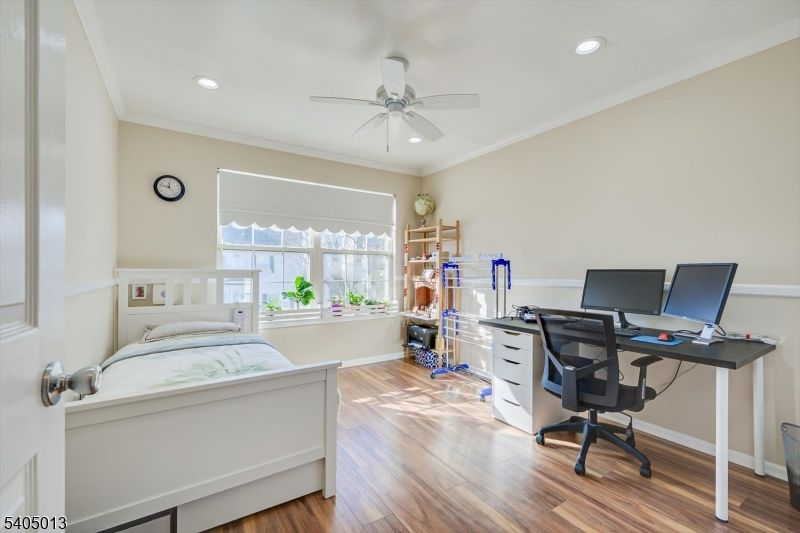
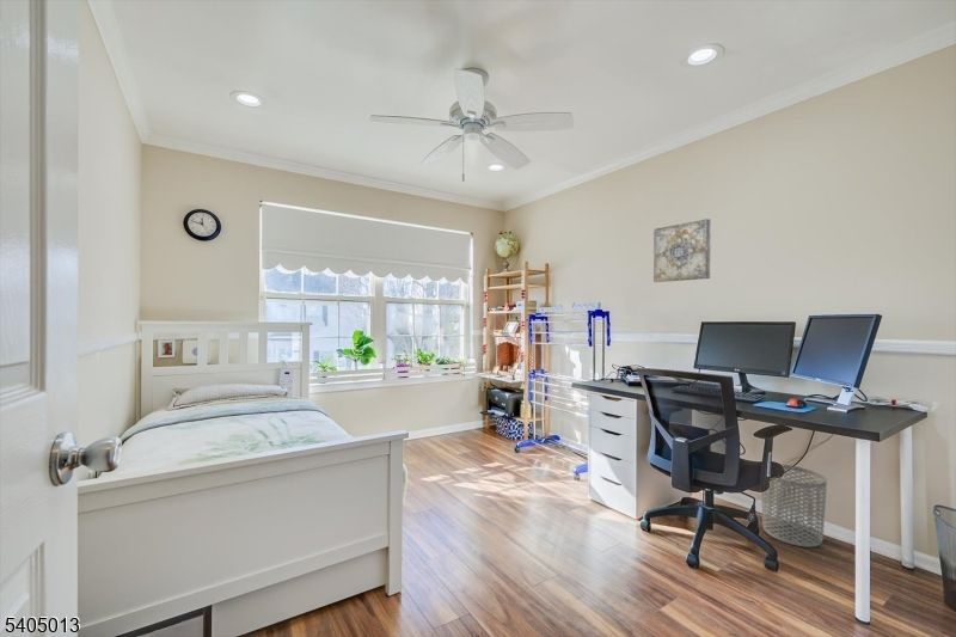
+ wall art (680, 252)
+ waste bin (791, 503)
